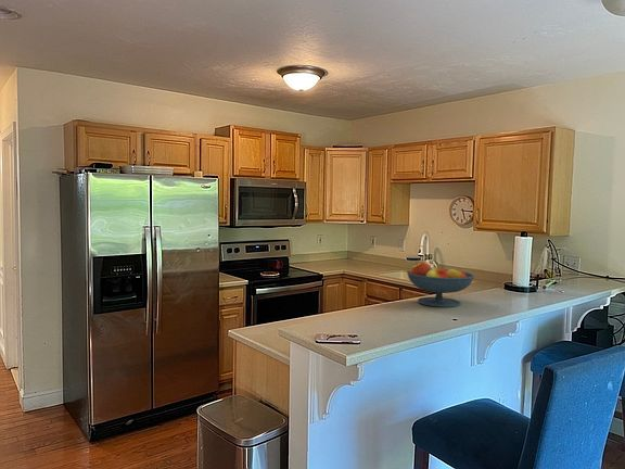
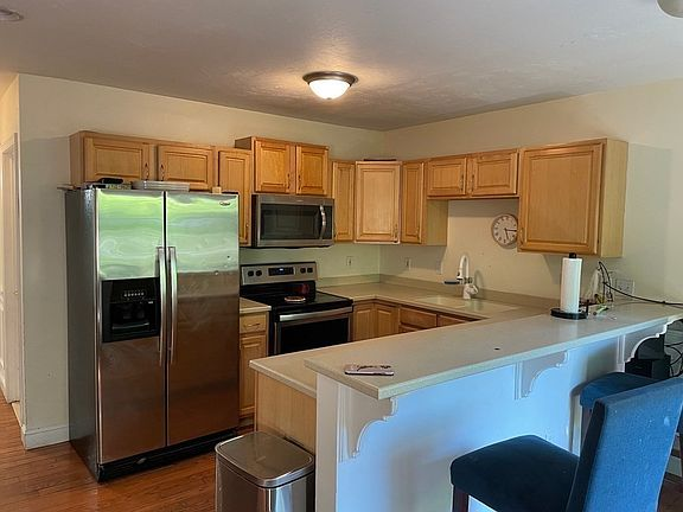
- fruit bowl (439, 282)
